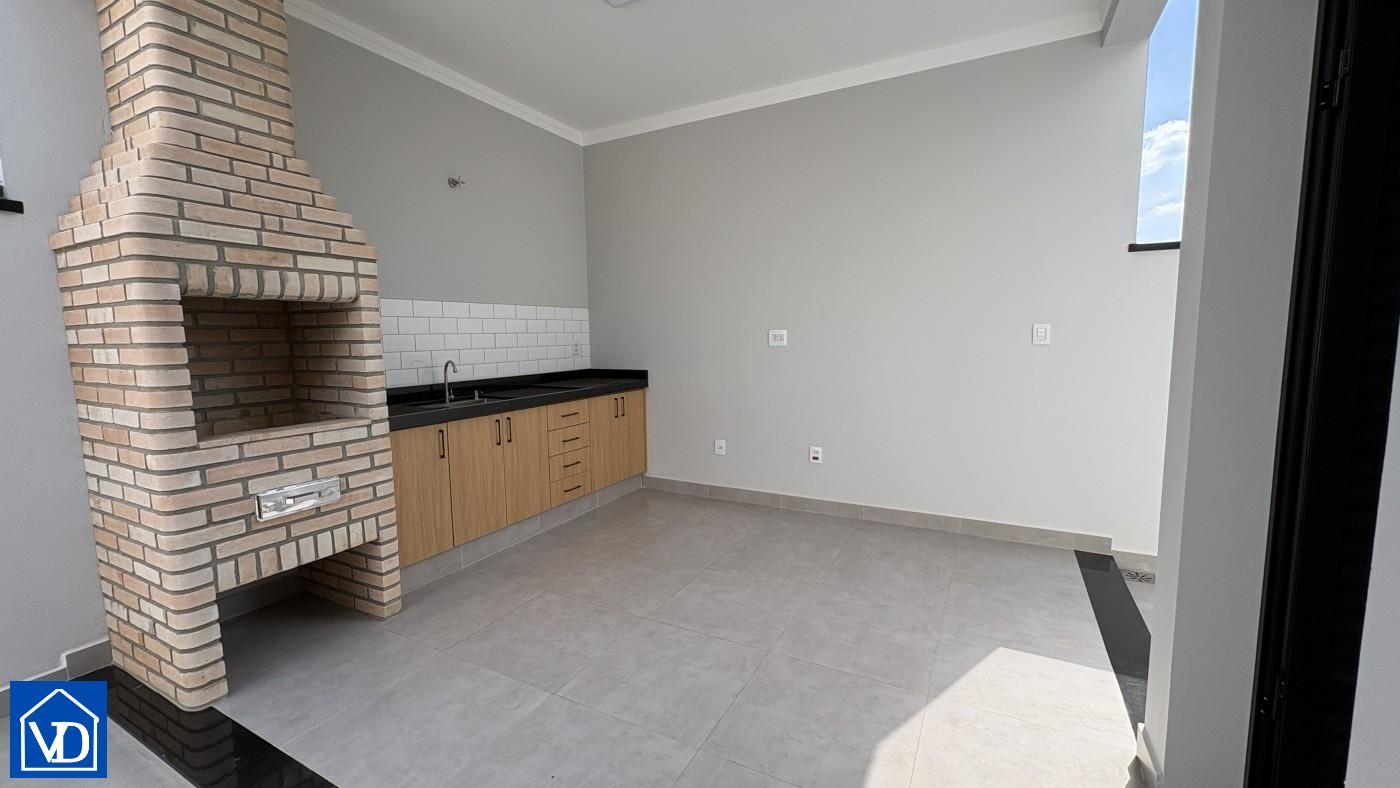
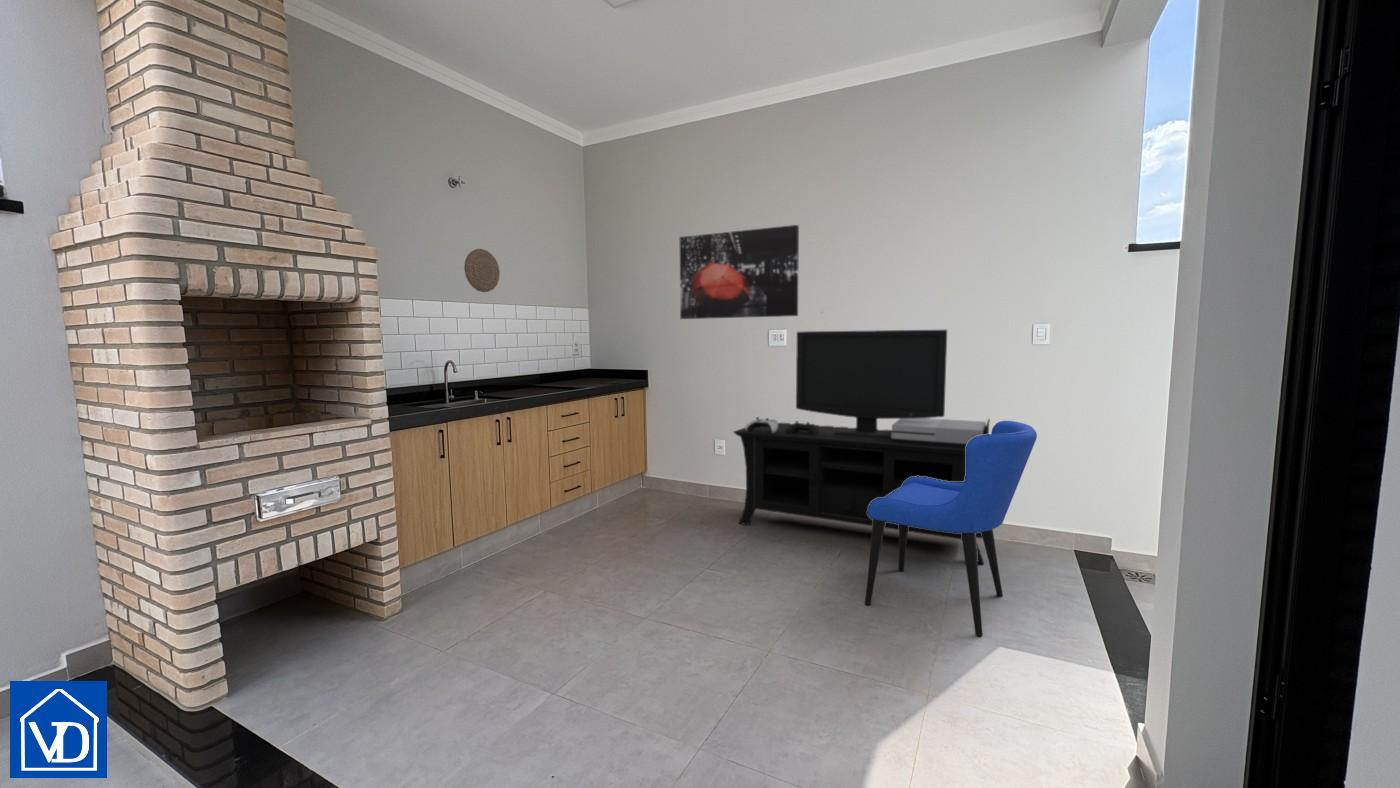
+ dining chair (939, 512)
+ wall art (736, 274)
+ decorative plate (483, 270)
+ media console (858, 432)
